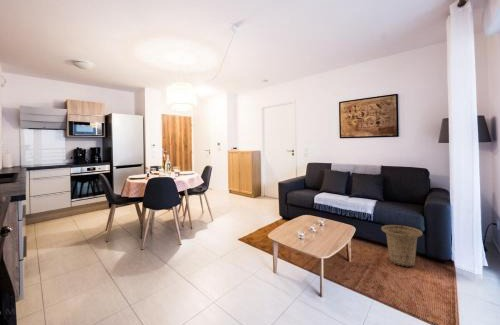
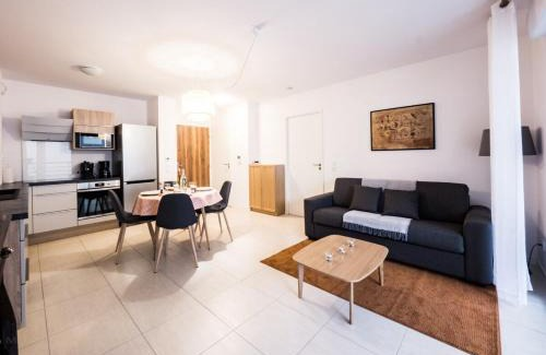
- basket (401, 245)
